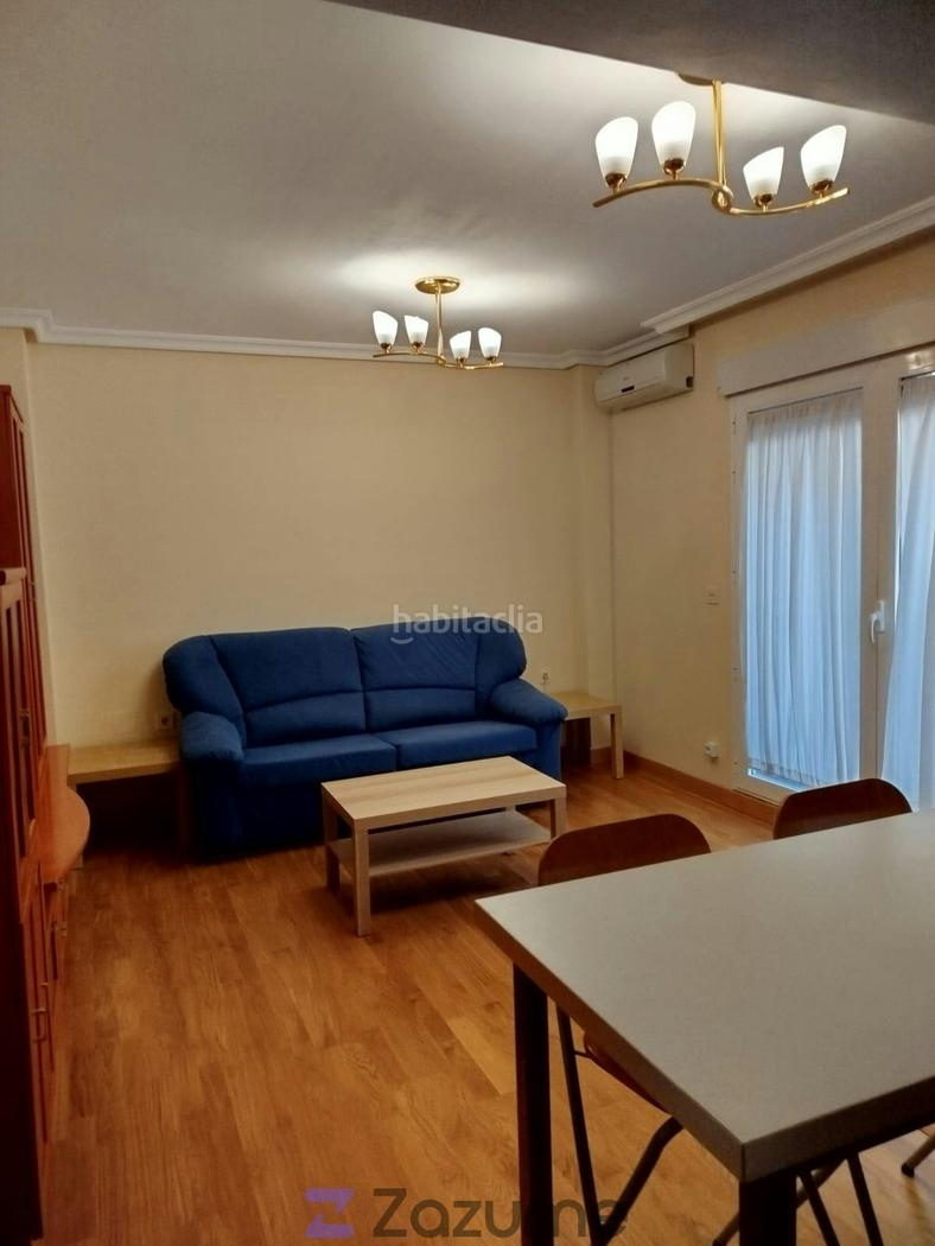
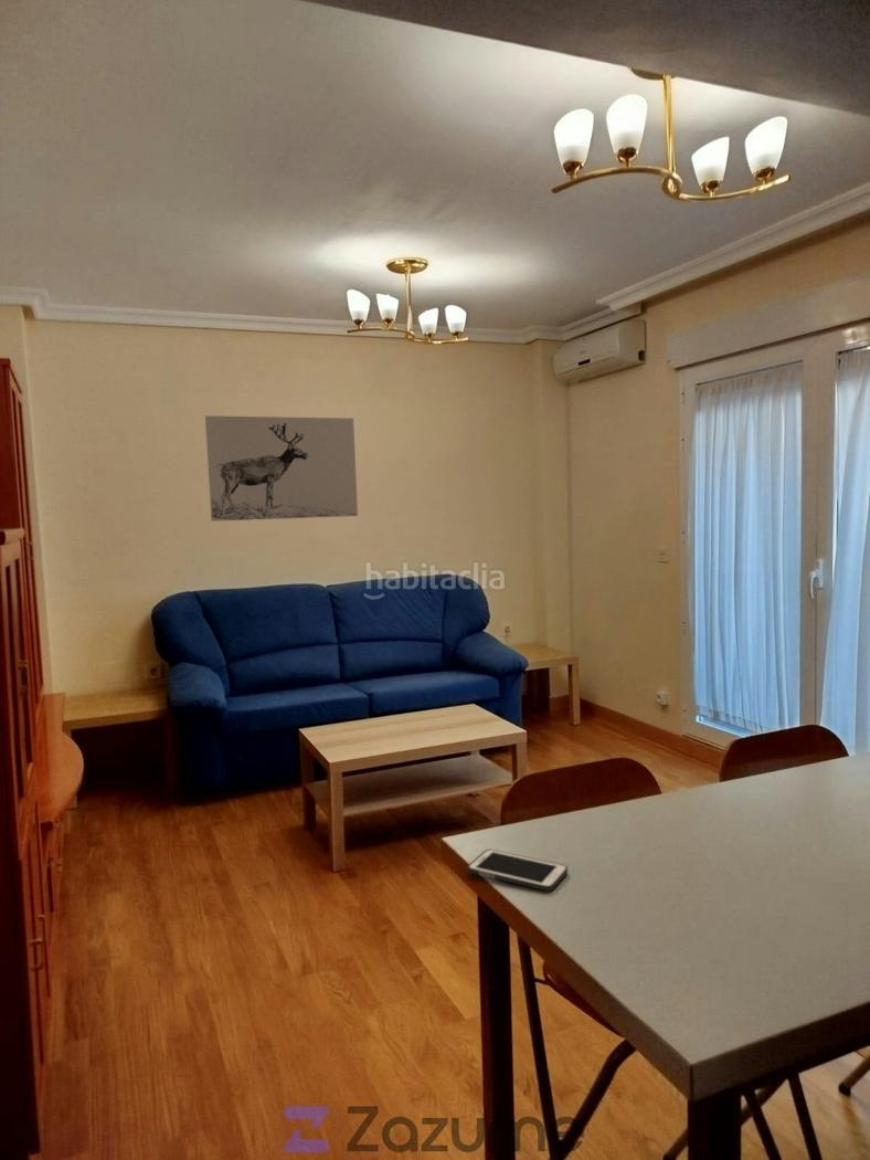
+ cell phone (517, 869)
+ wall art (284, 467)
